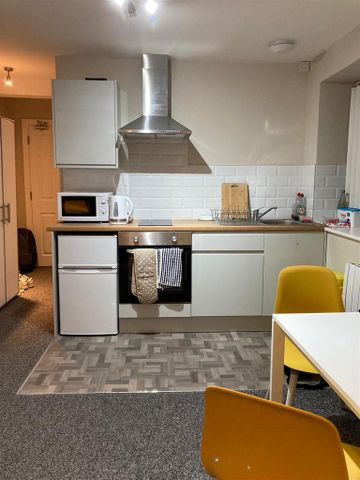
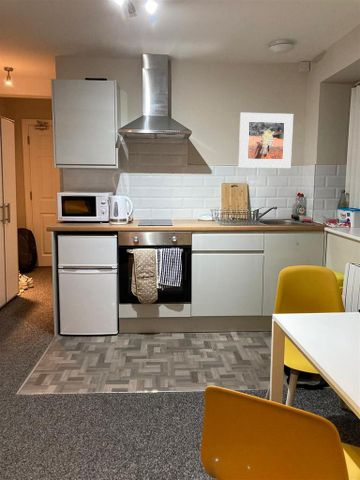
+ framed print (265, 140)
